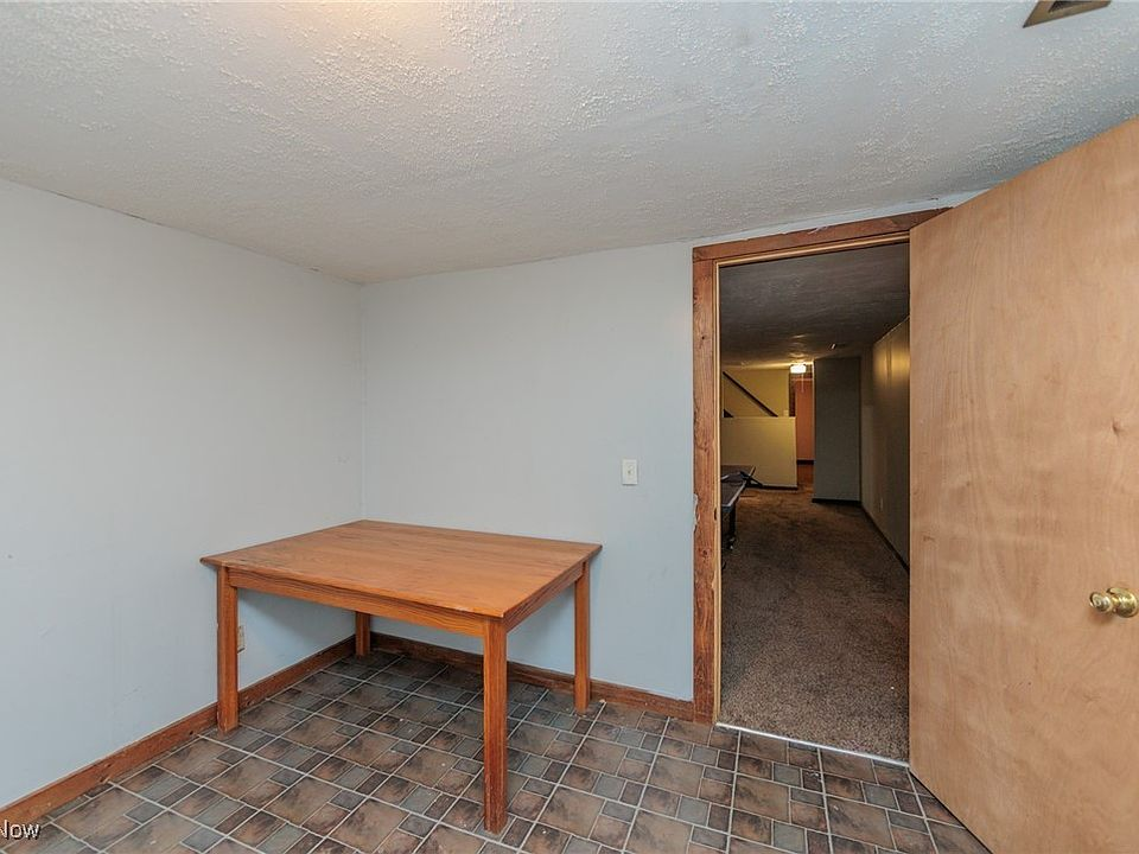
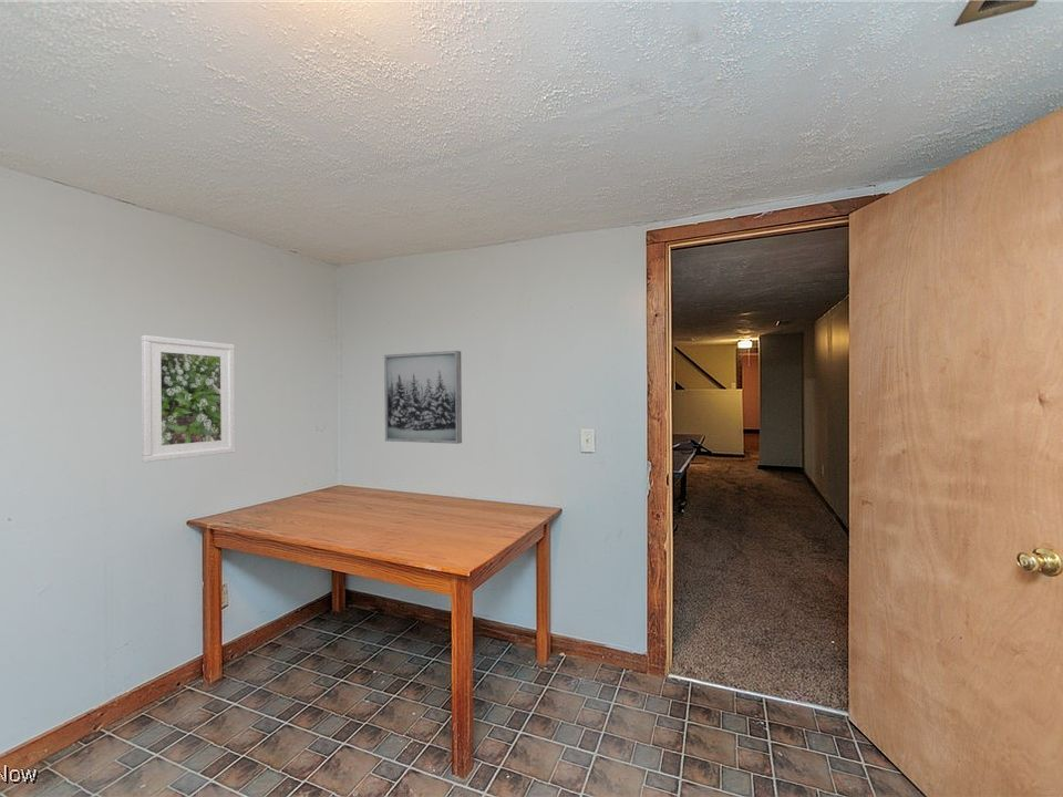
+ wall art (422, 397)
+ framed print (192, 398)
